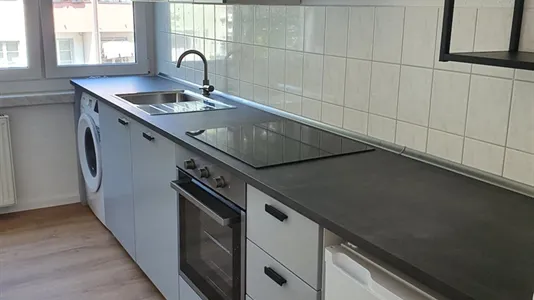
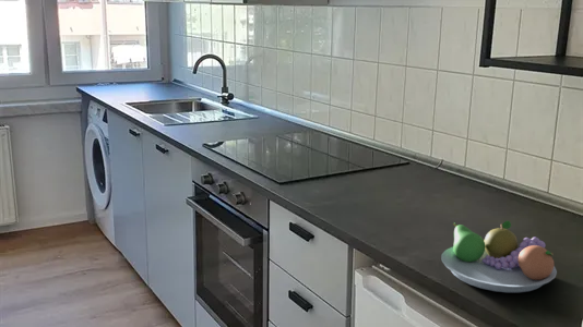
+ fruit bowl (496, 251)
